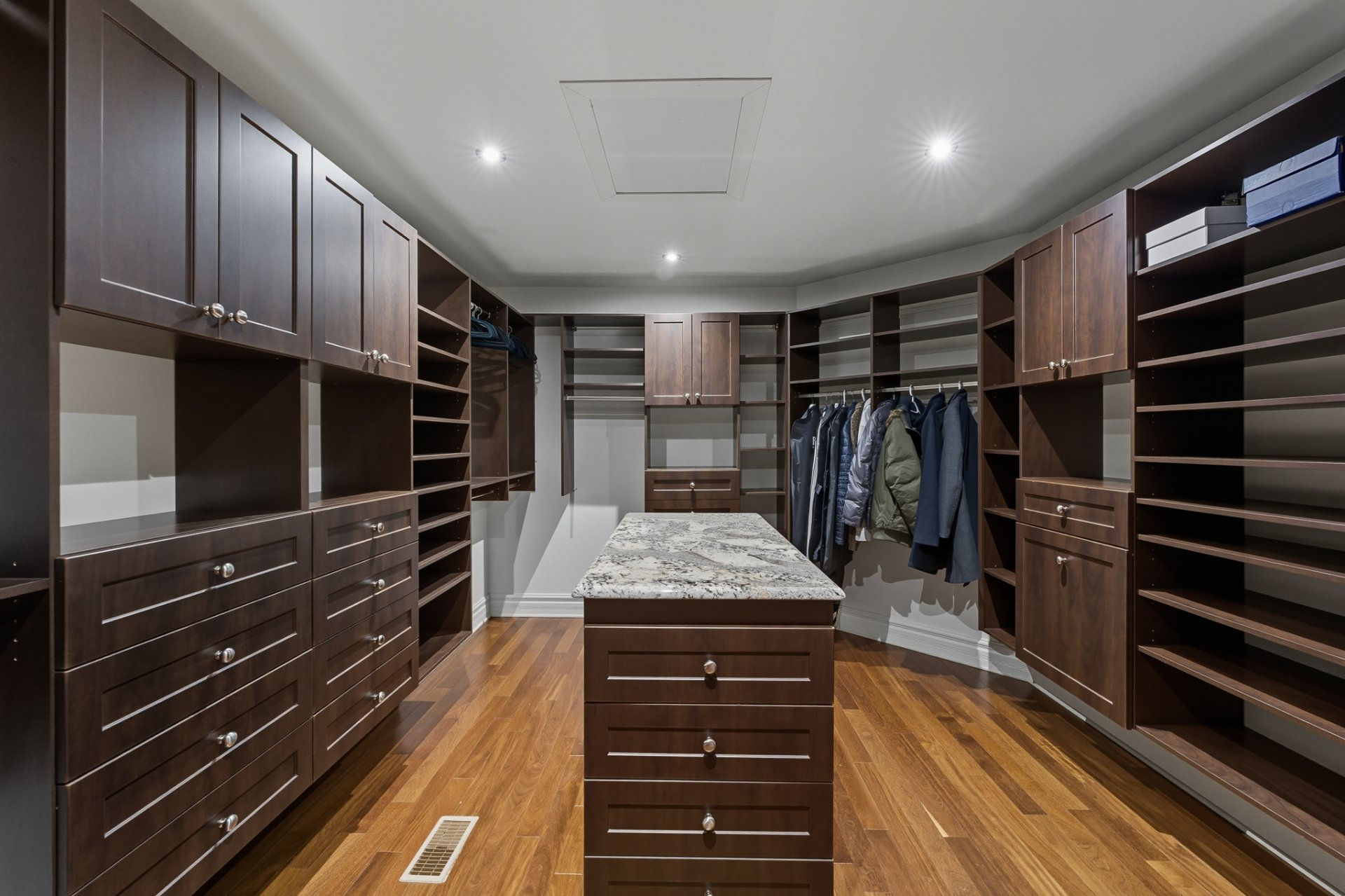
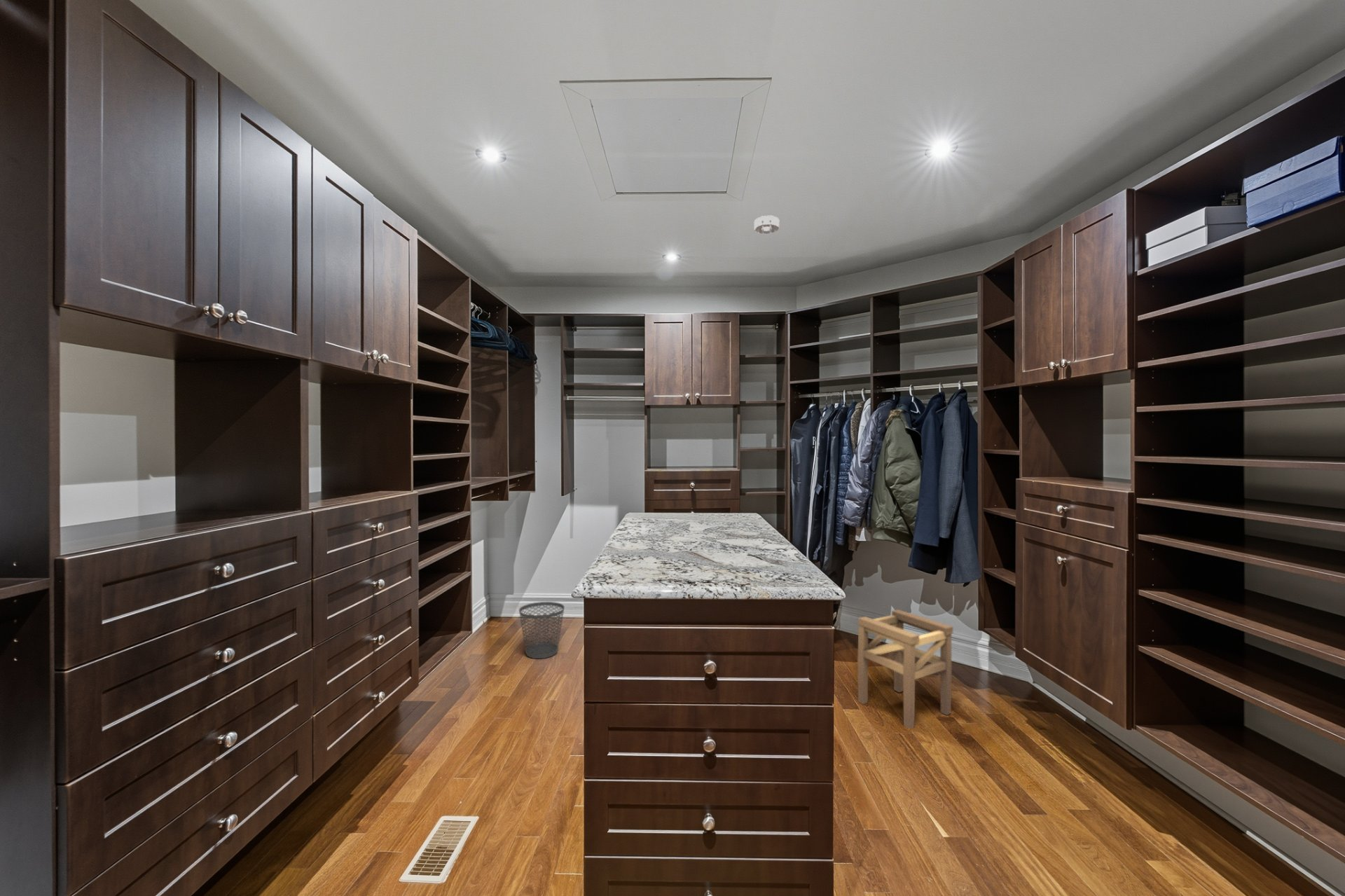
+ stool (904, 665)
+ wastebasket (542, 630)
+ smoke detector (766, 224)
